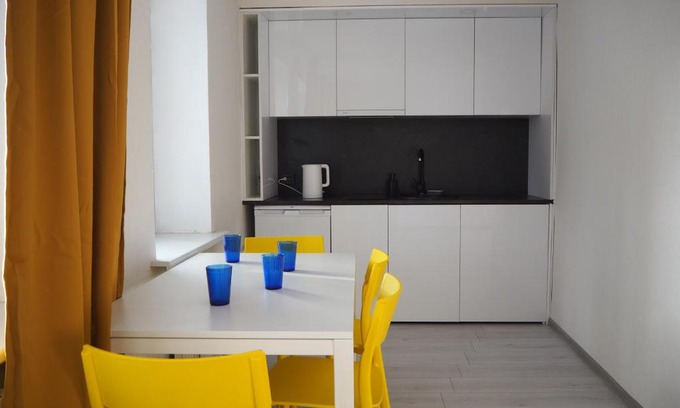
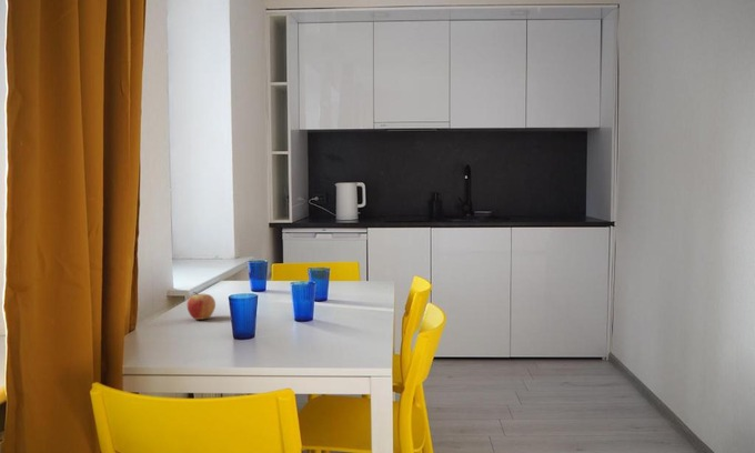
+ fruit (201, 305)
